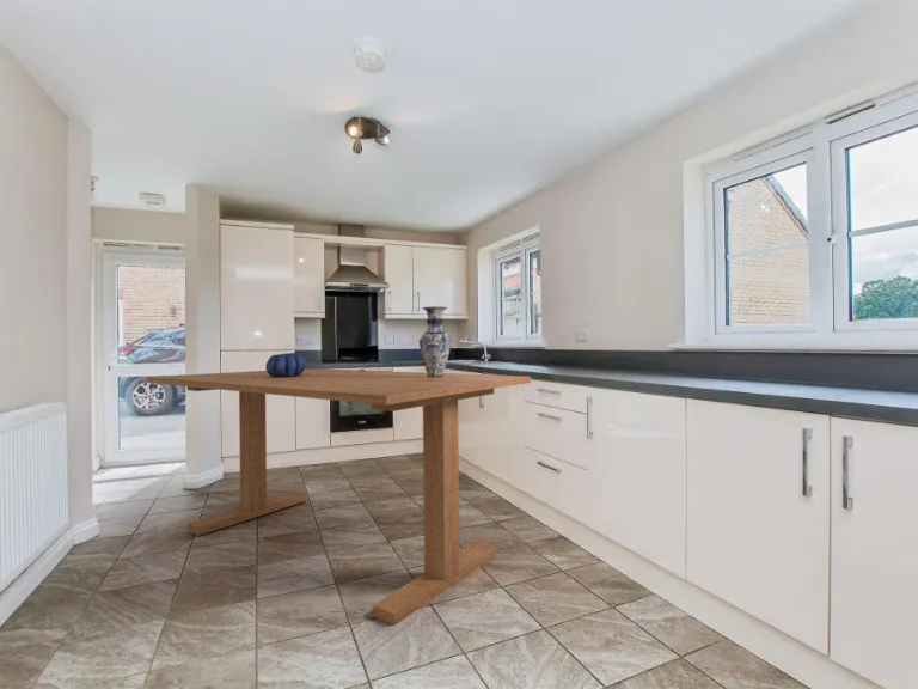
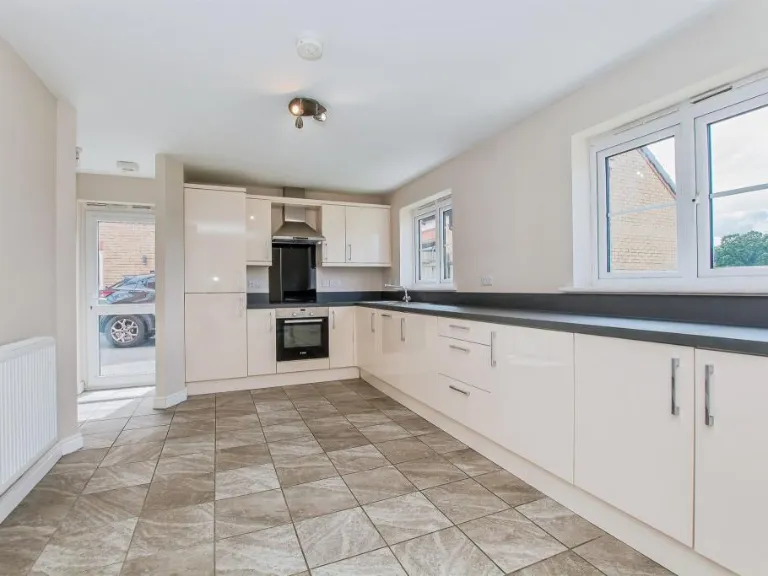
- decorative bowl (286, 364)
- dining table (307, 493)
- vase (434, 341)
